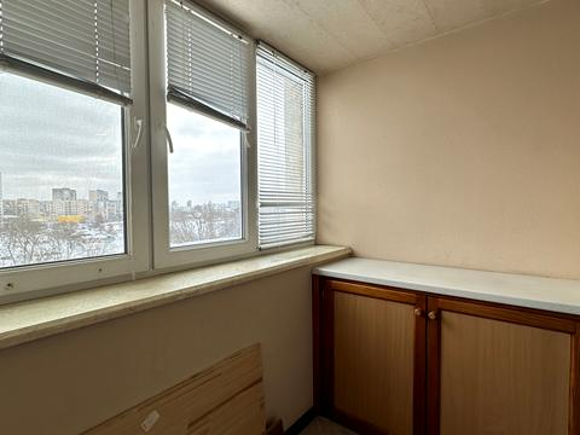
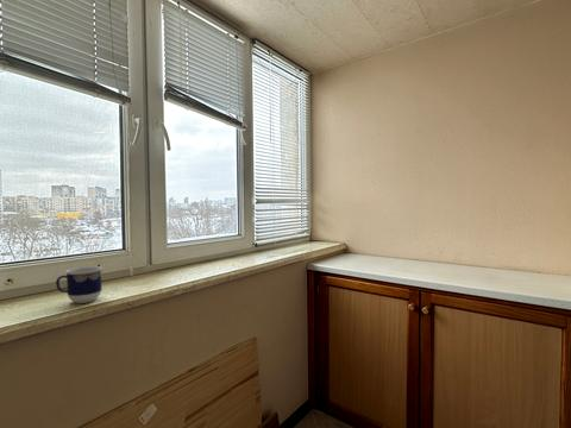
+ cup (80, 285)
